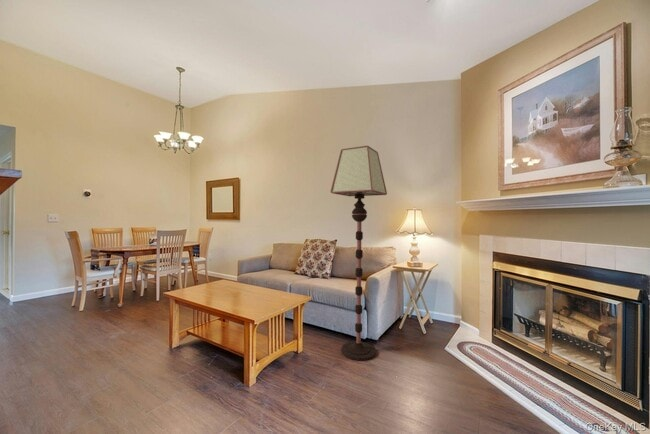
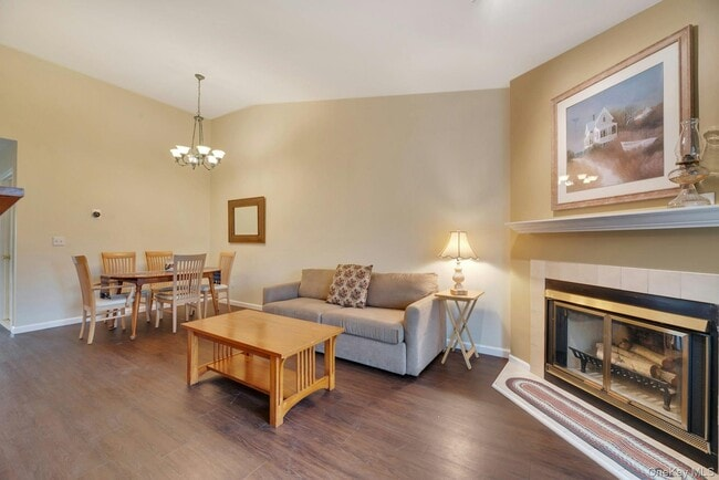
- floor lamp (359, 250)
